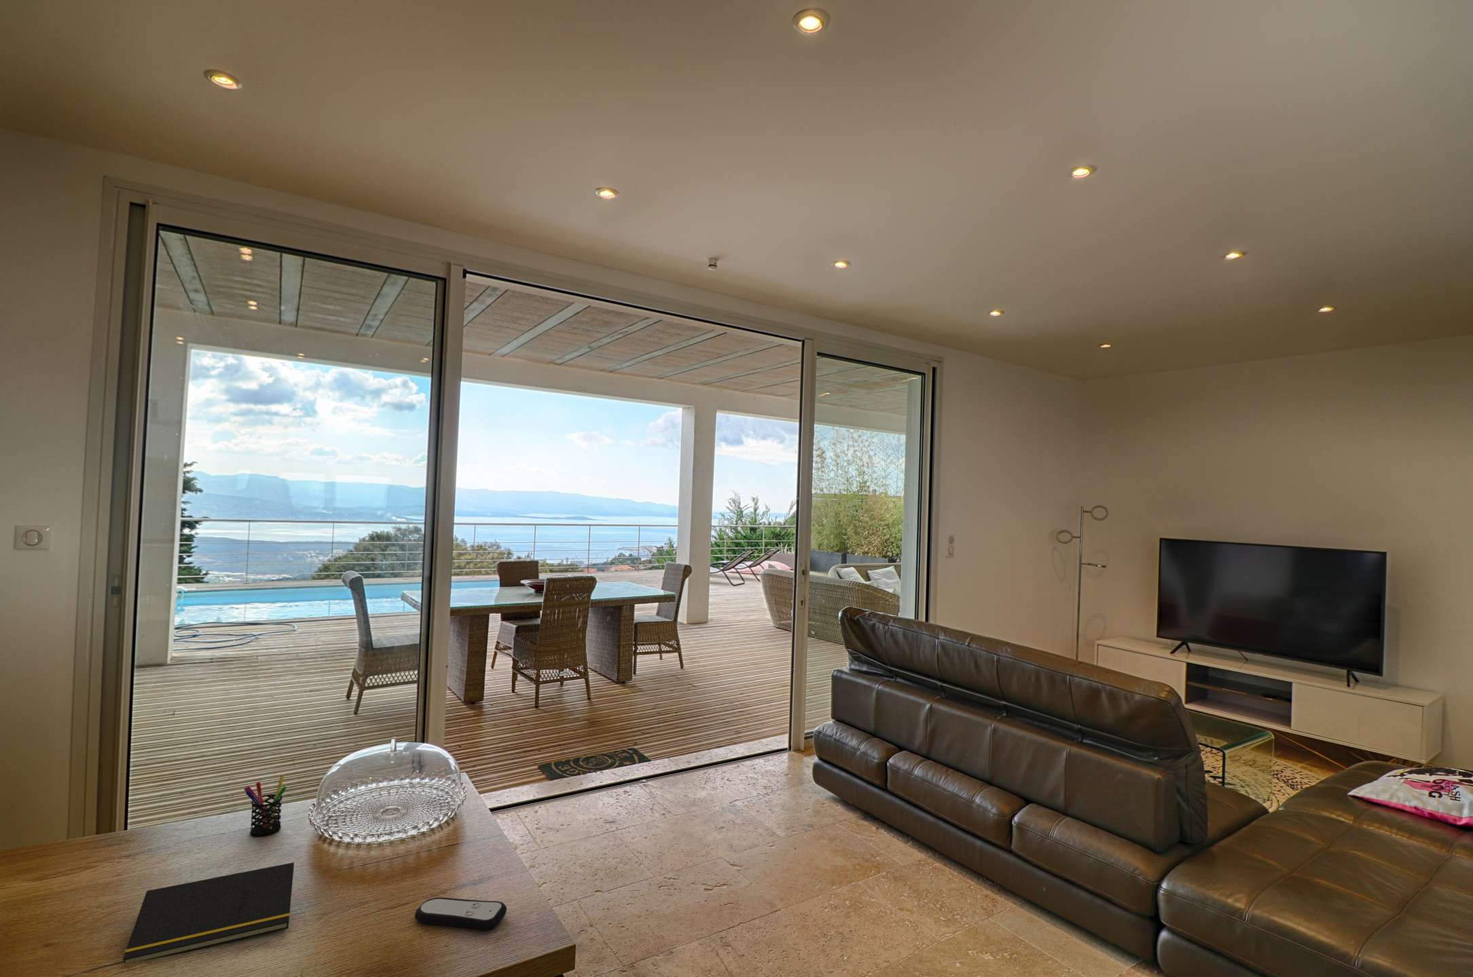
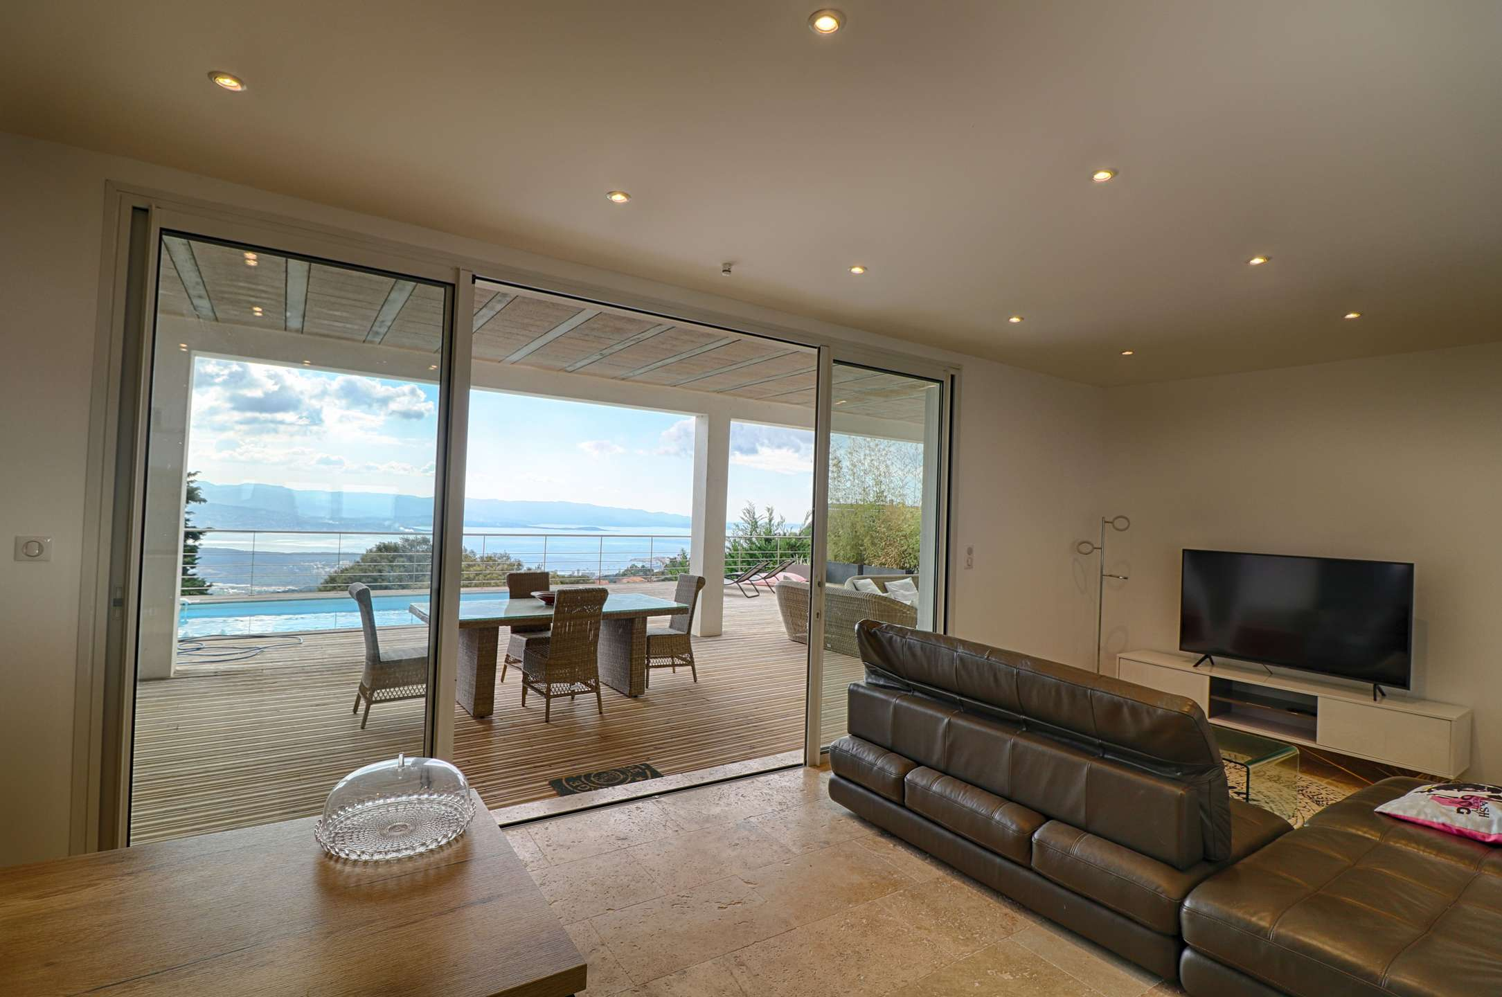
- pen holder (268, 804)
- remote control (459, 913)
- notepad (217, 909)
